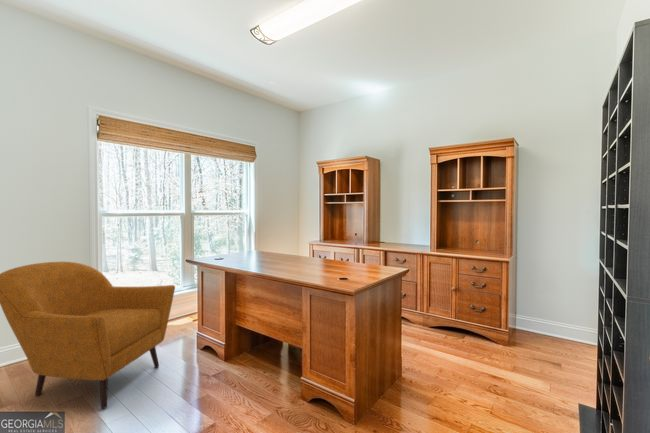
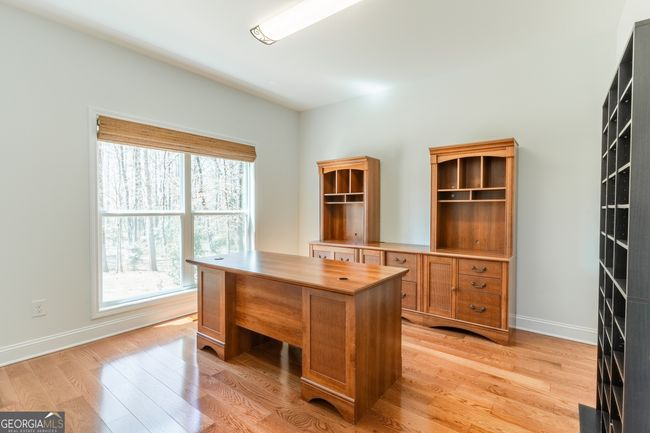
- armchair (85, 323)
